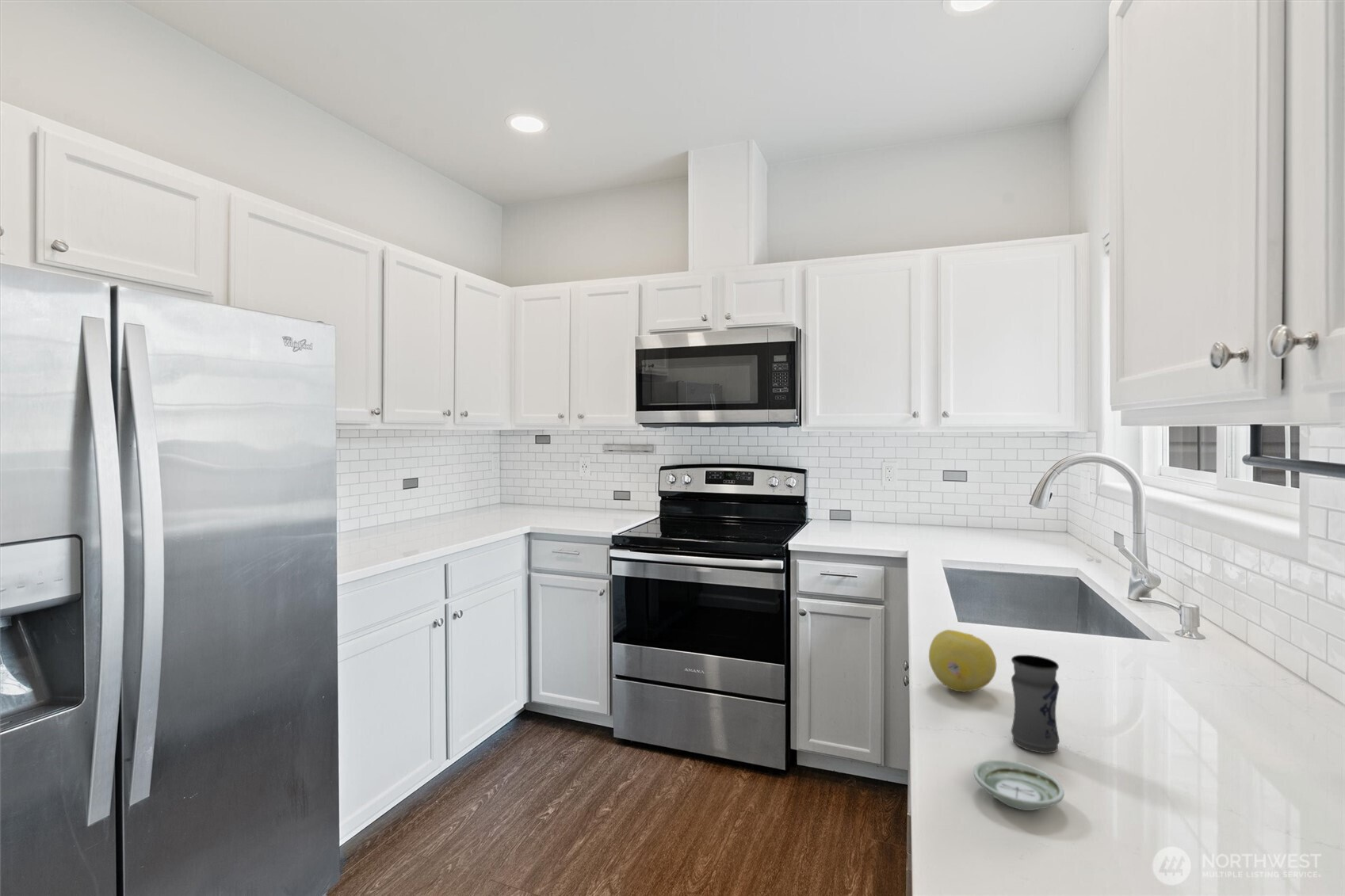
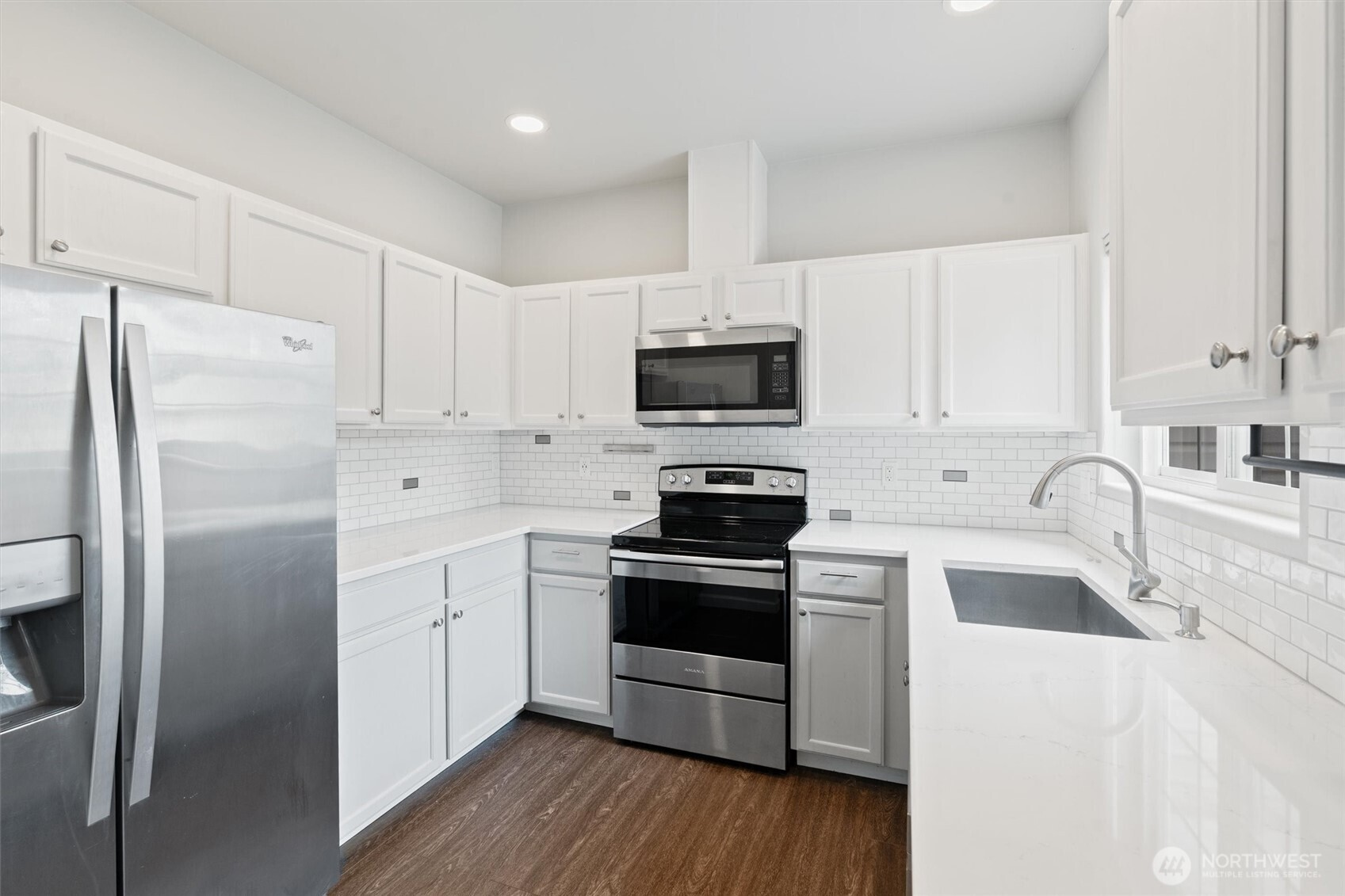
- fruit (961, 659)
- saucer (1017, 788)
- jar (1034, 702)
